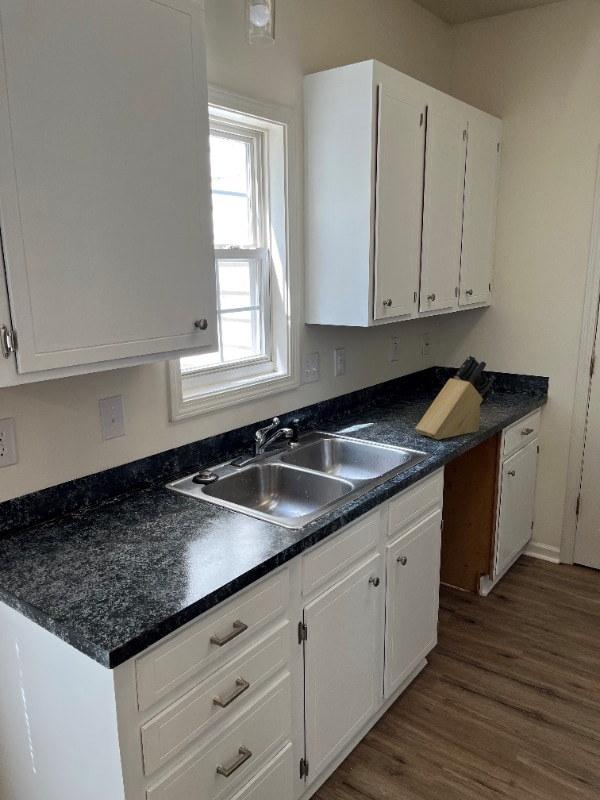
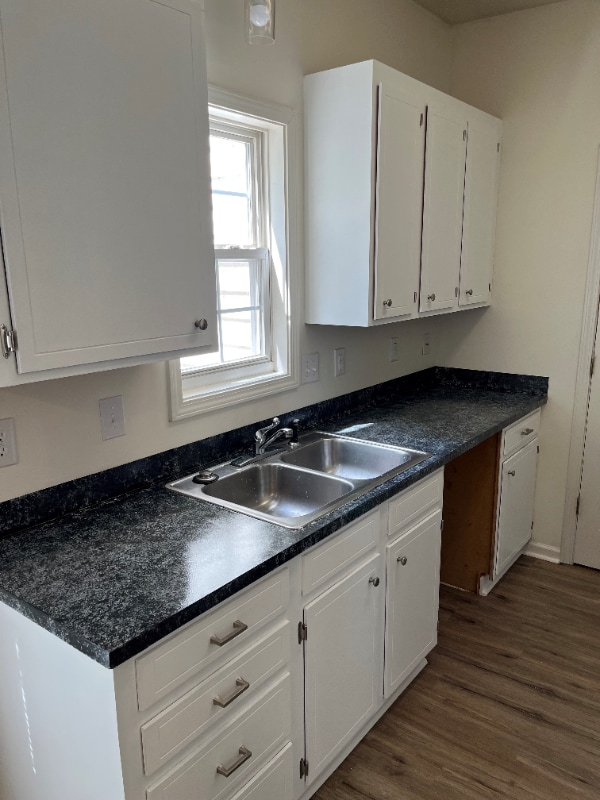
- knife block (457, 395)
